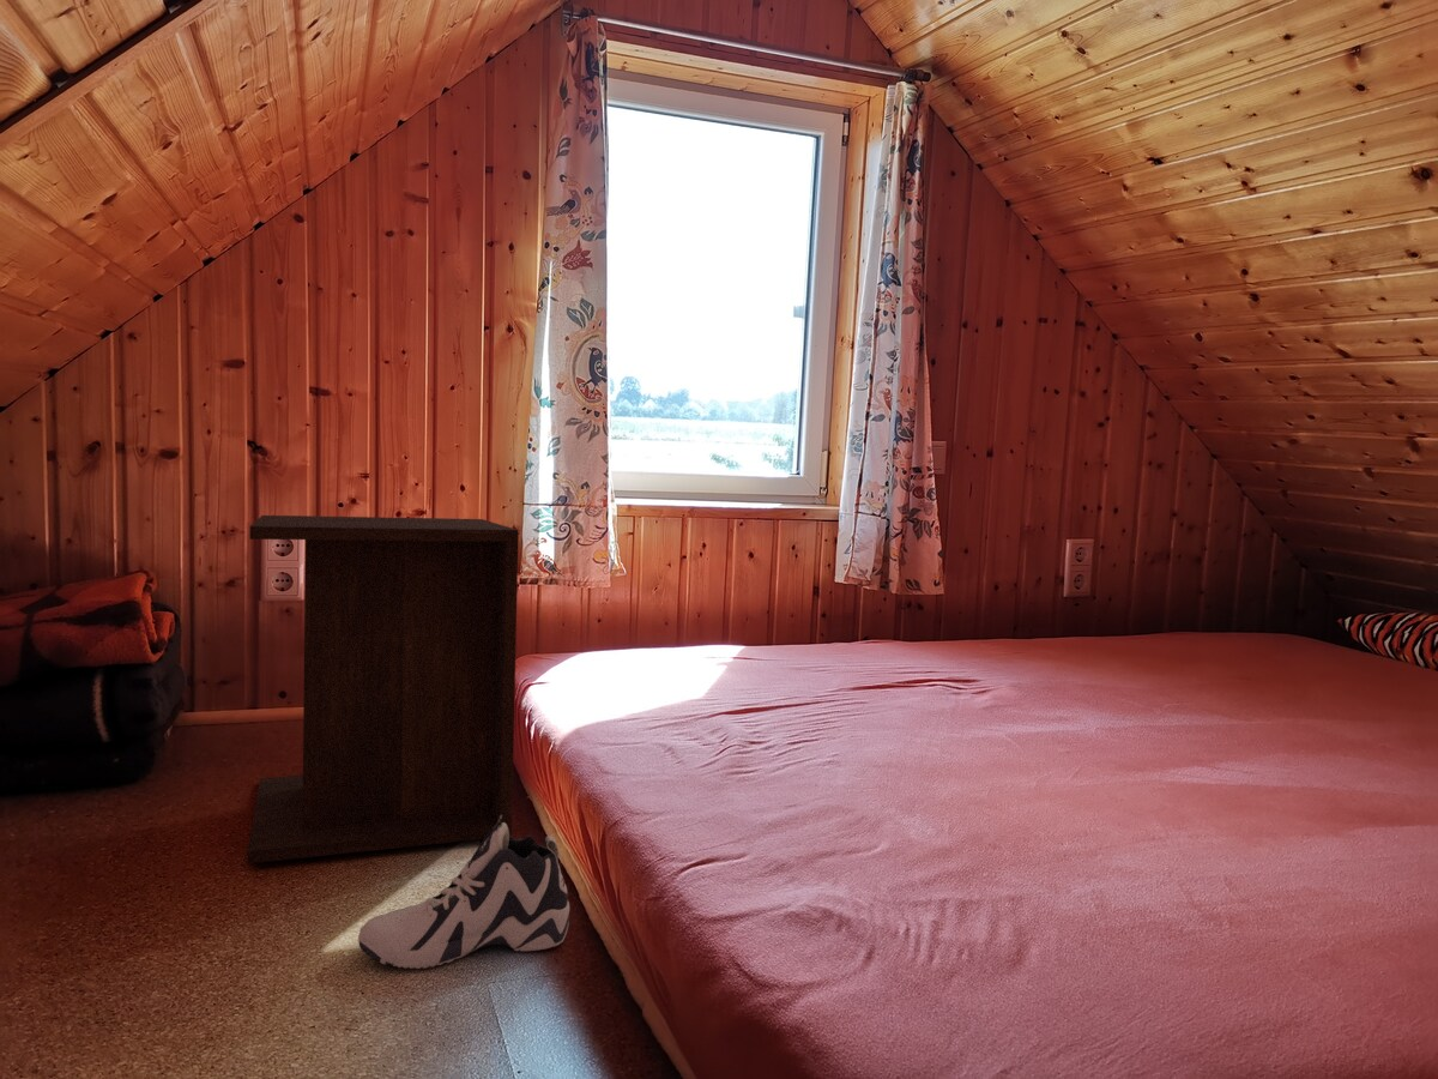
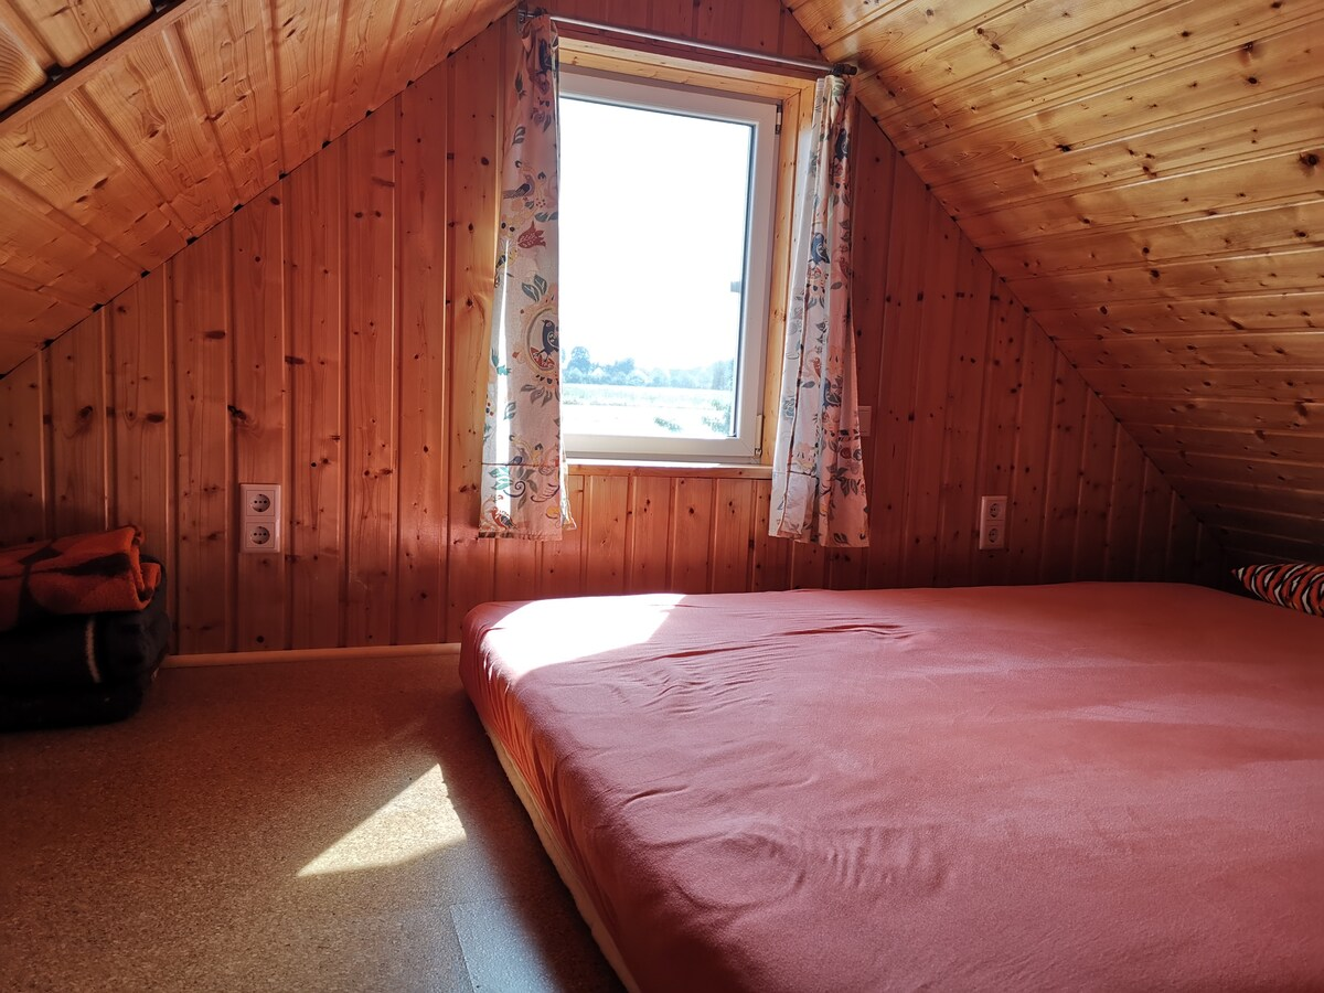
- sneaker (467, 882)
- nightstand (380, 667)
